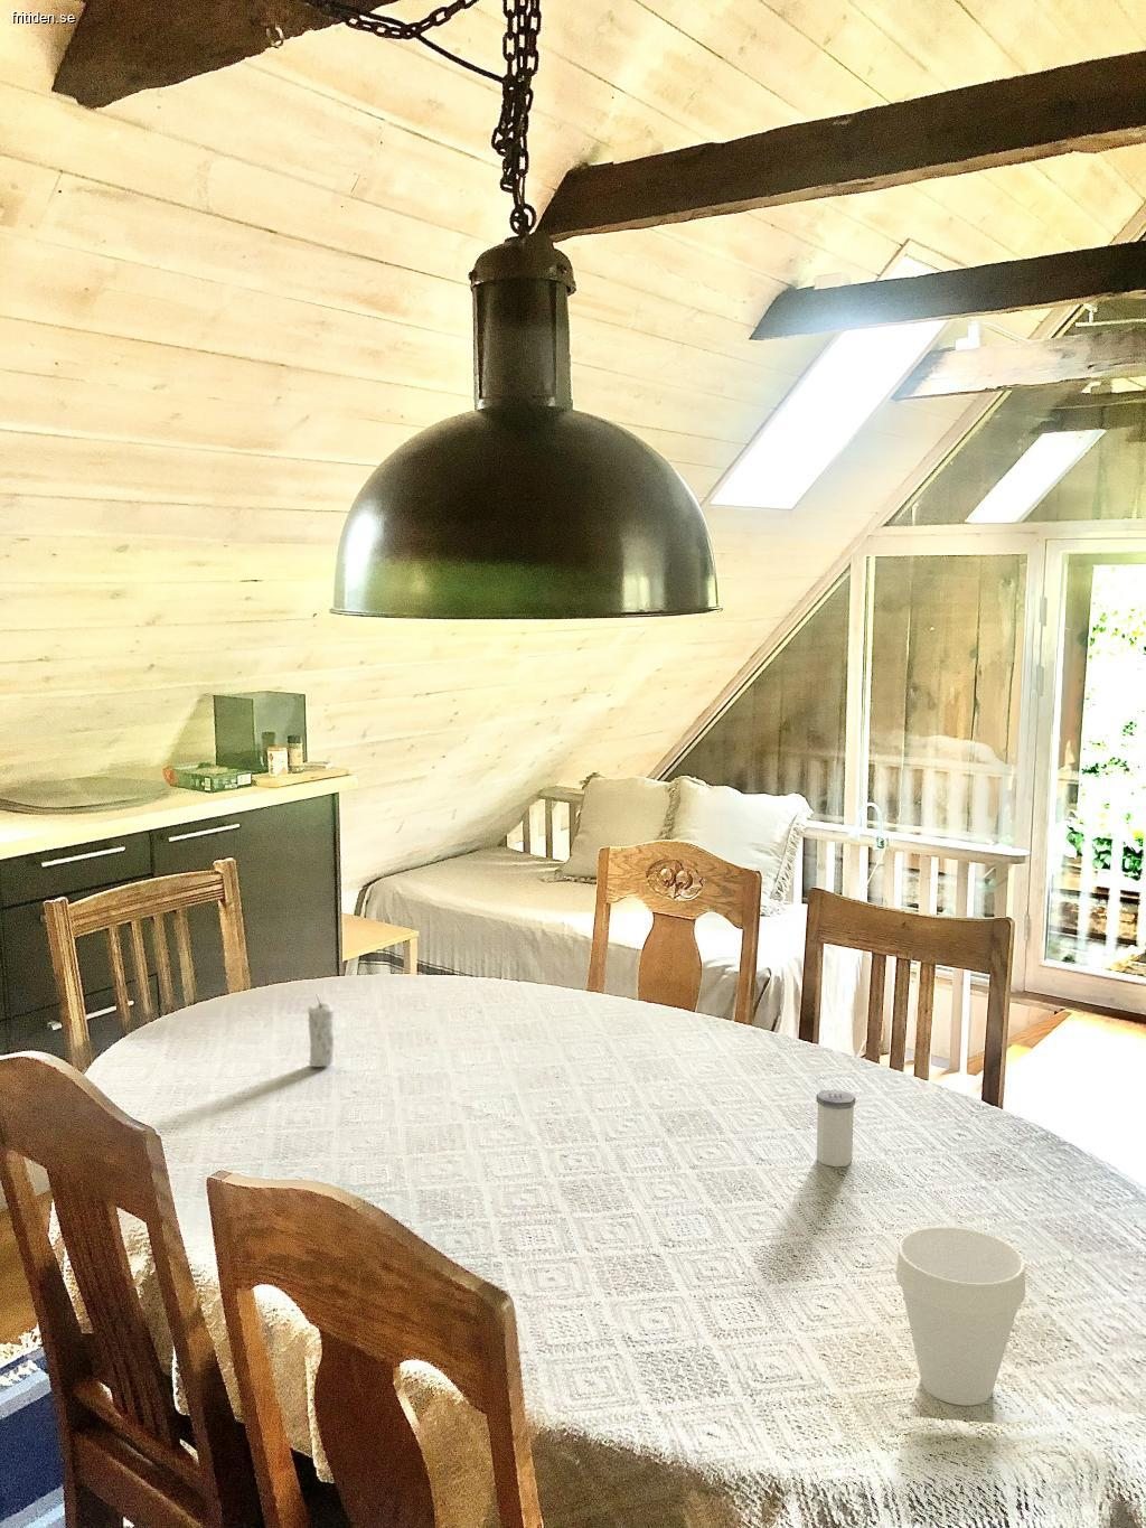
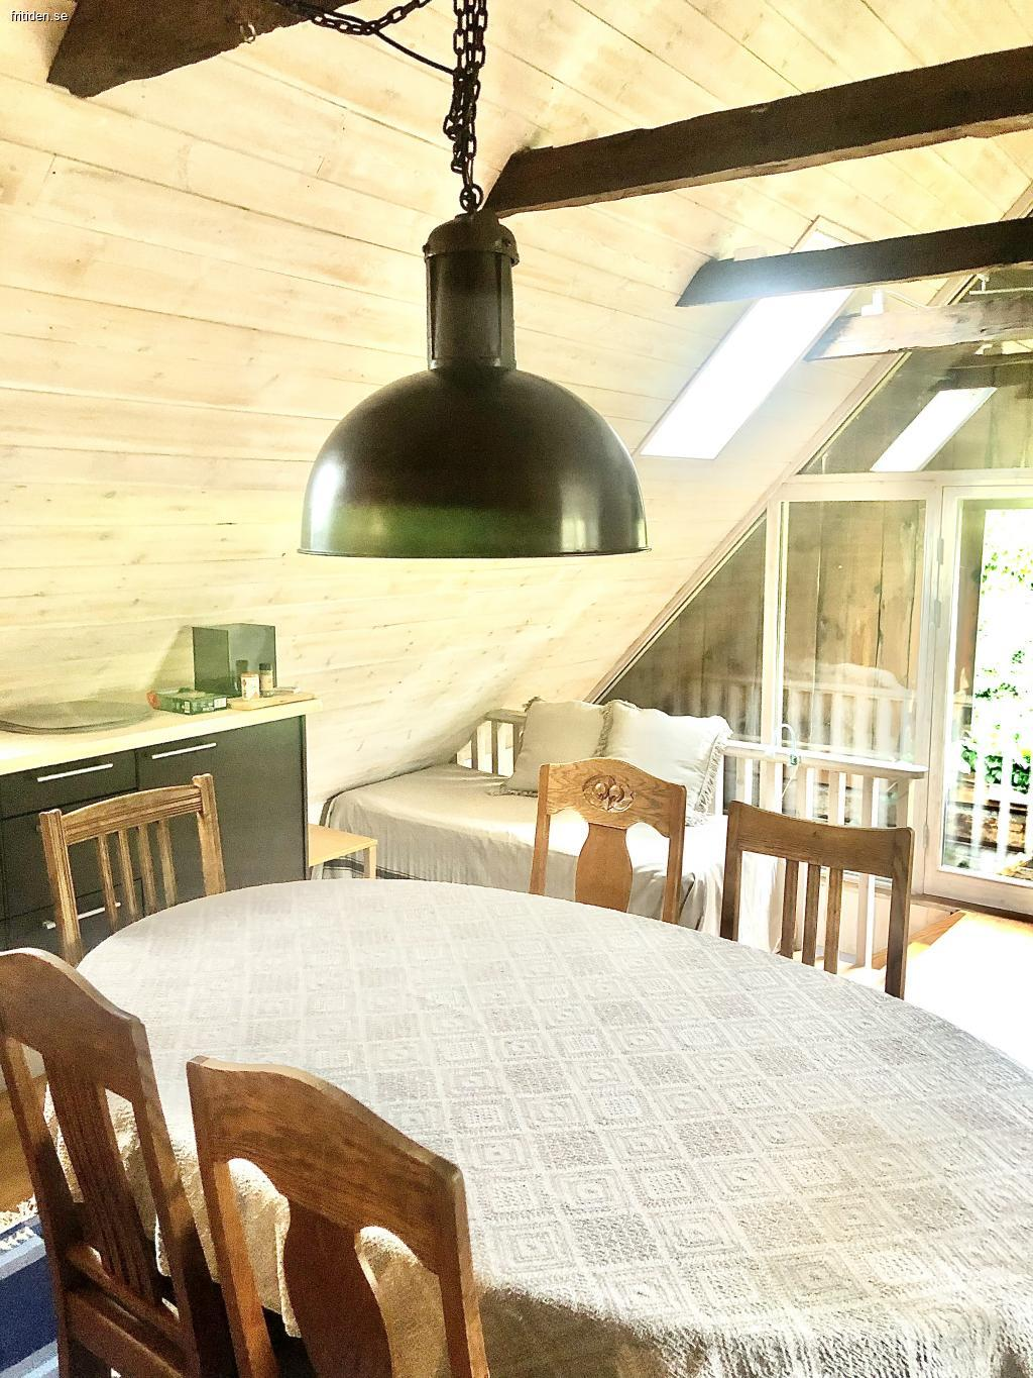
- cup (958, 1320)
- candle (321, 1027)
- salt shaker (835, 1127)
